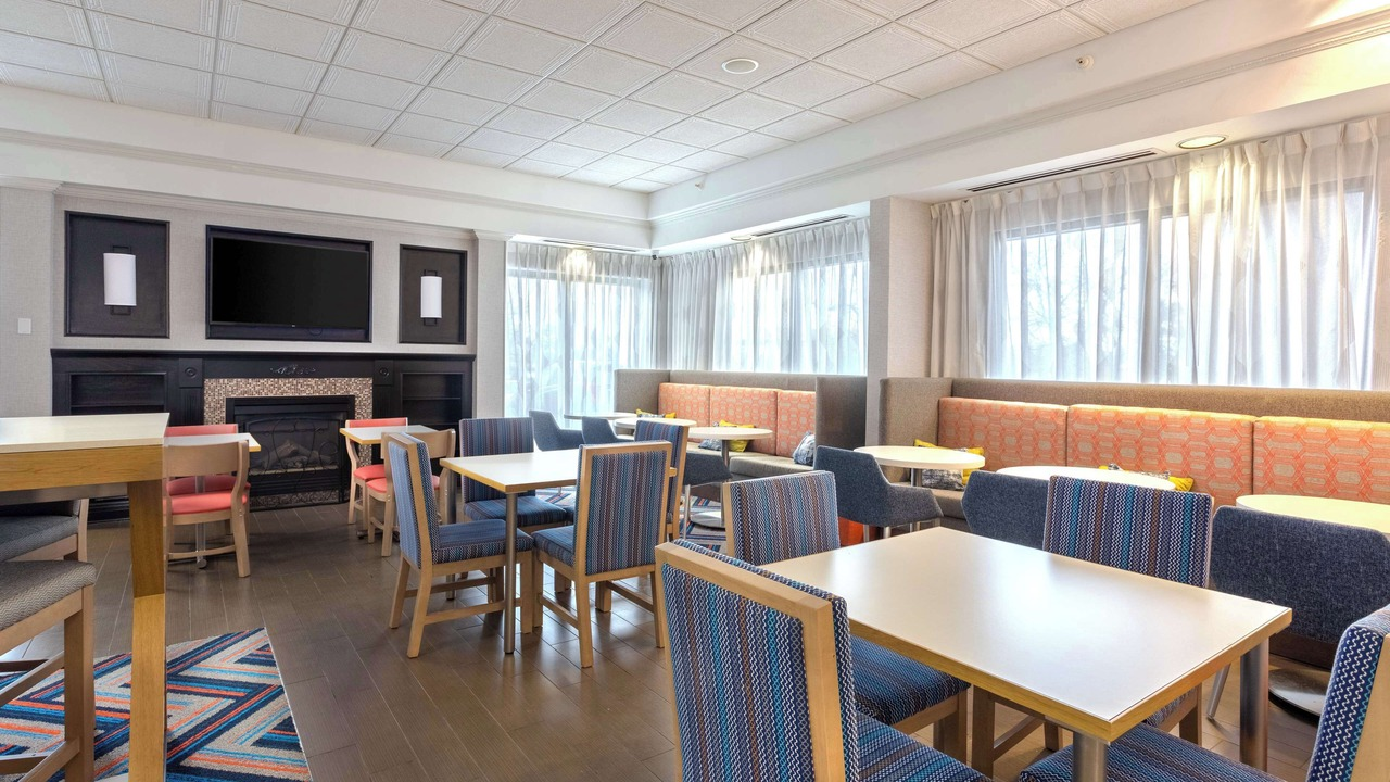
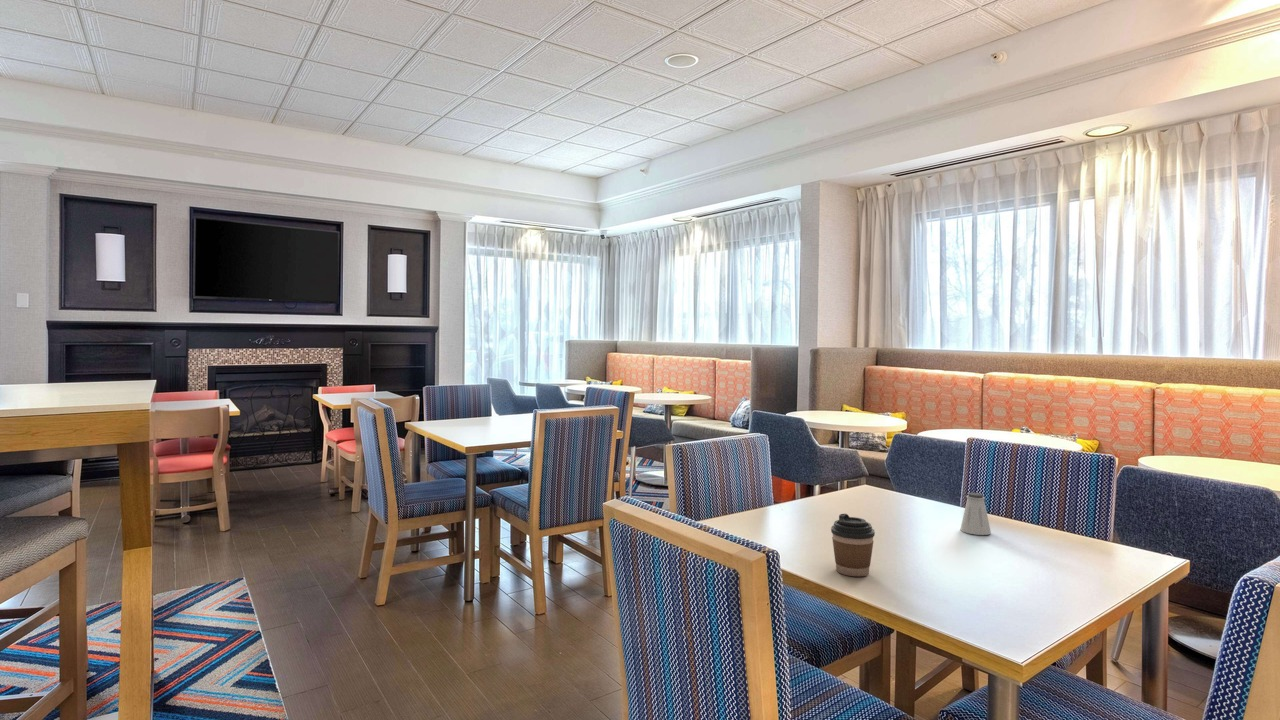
+ coffee cup (852, 543)
+ saltshaker (975, 512)
